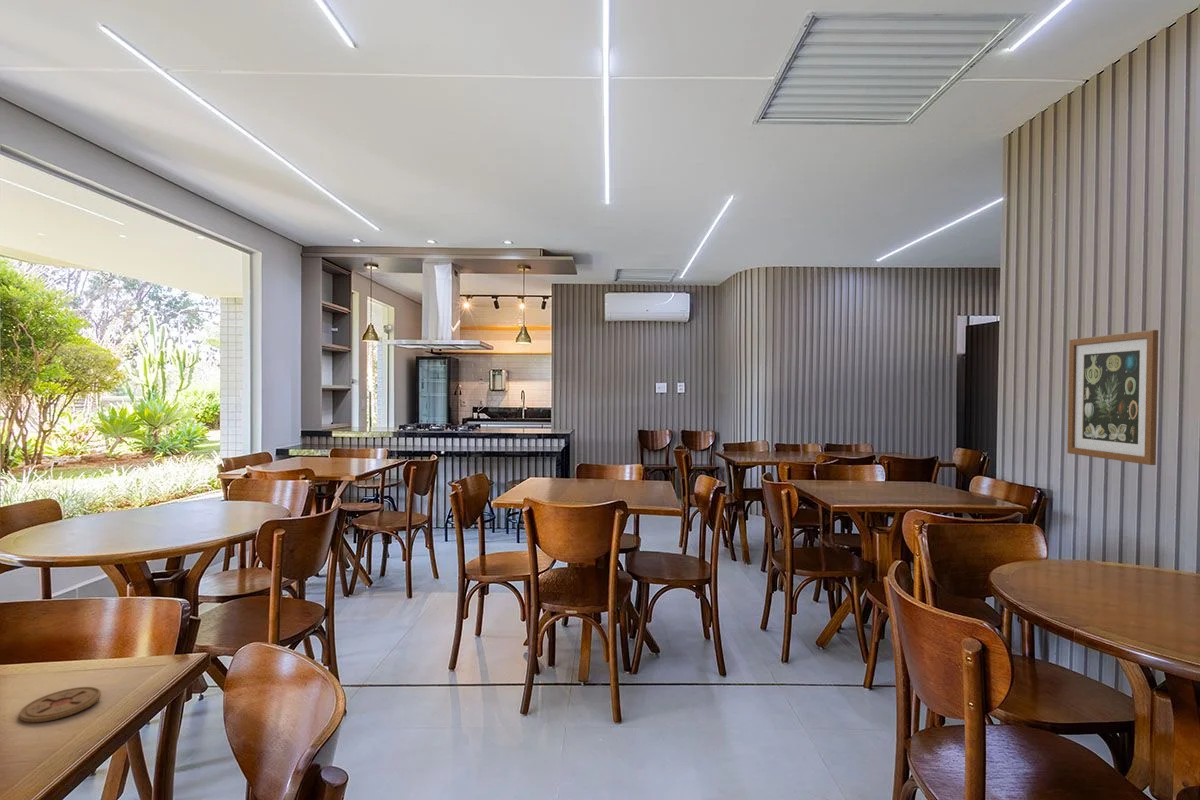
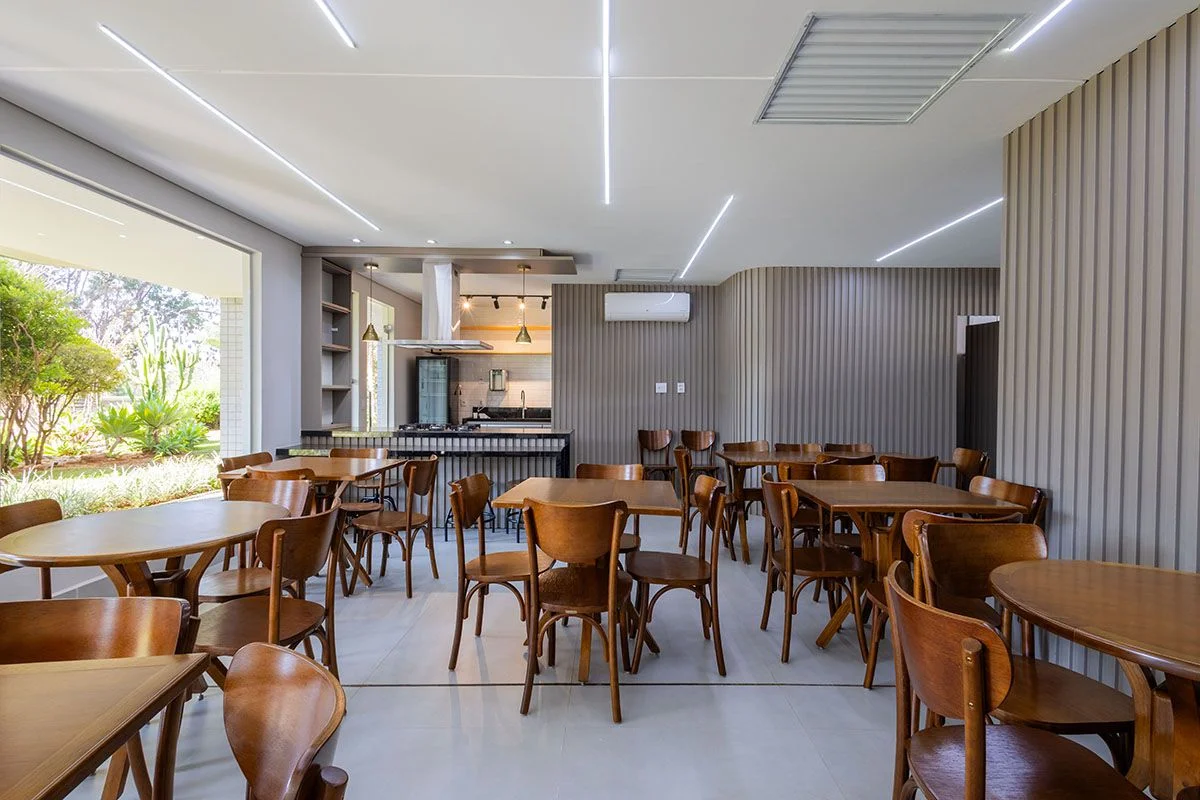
- wall art (1108, 397)
- coaster (61, 703)
